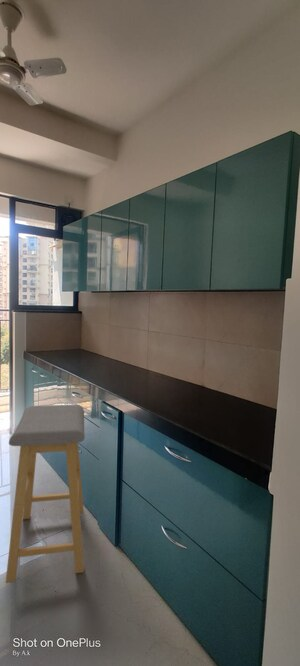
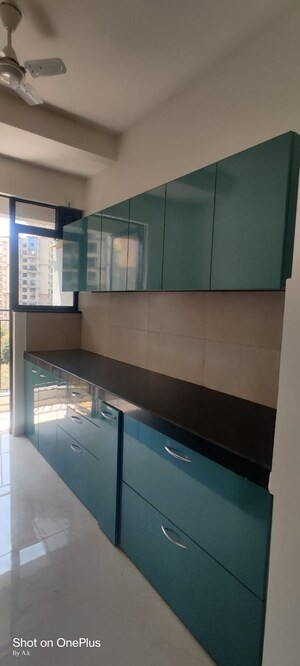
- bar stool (50, 494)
